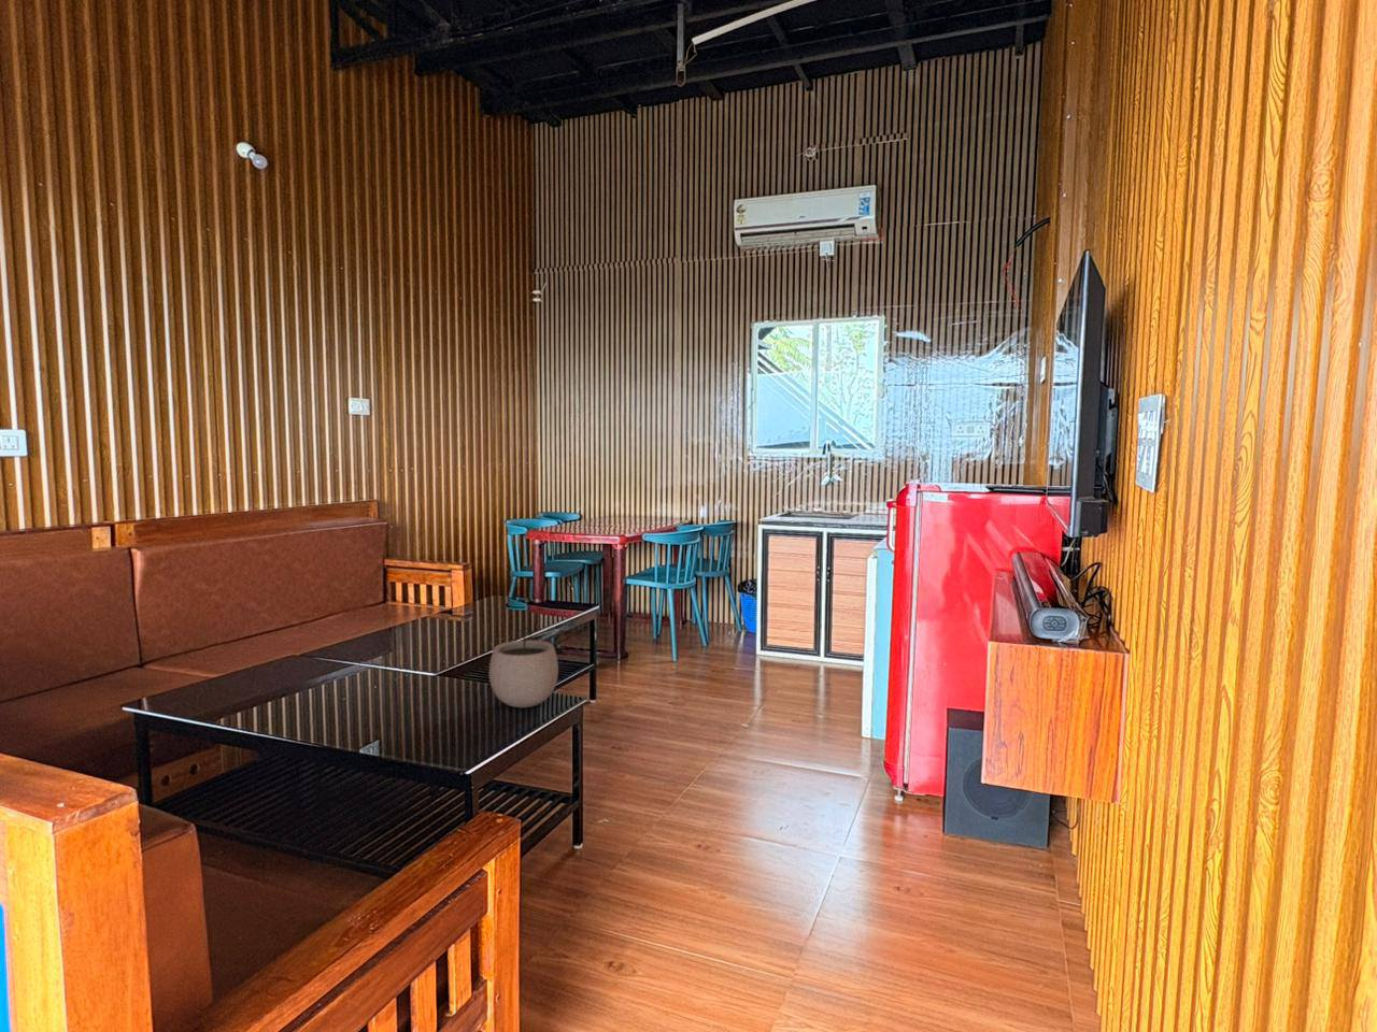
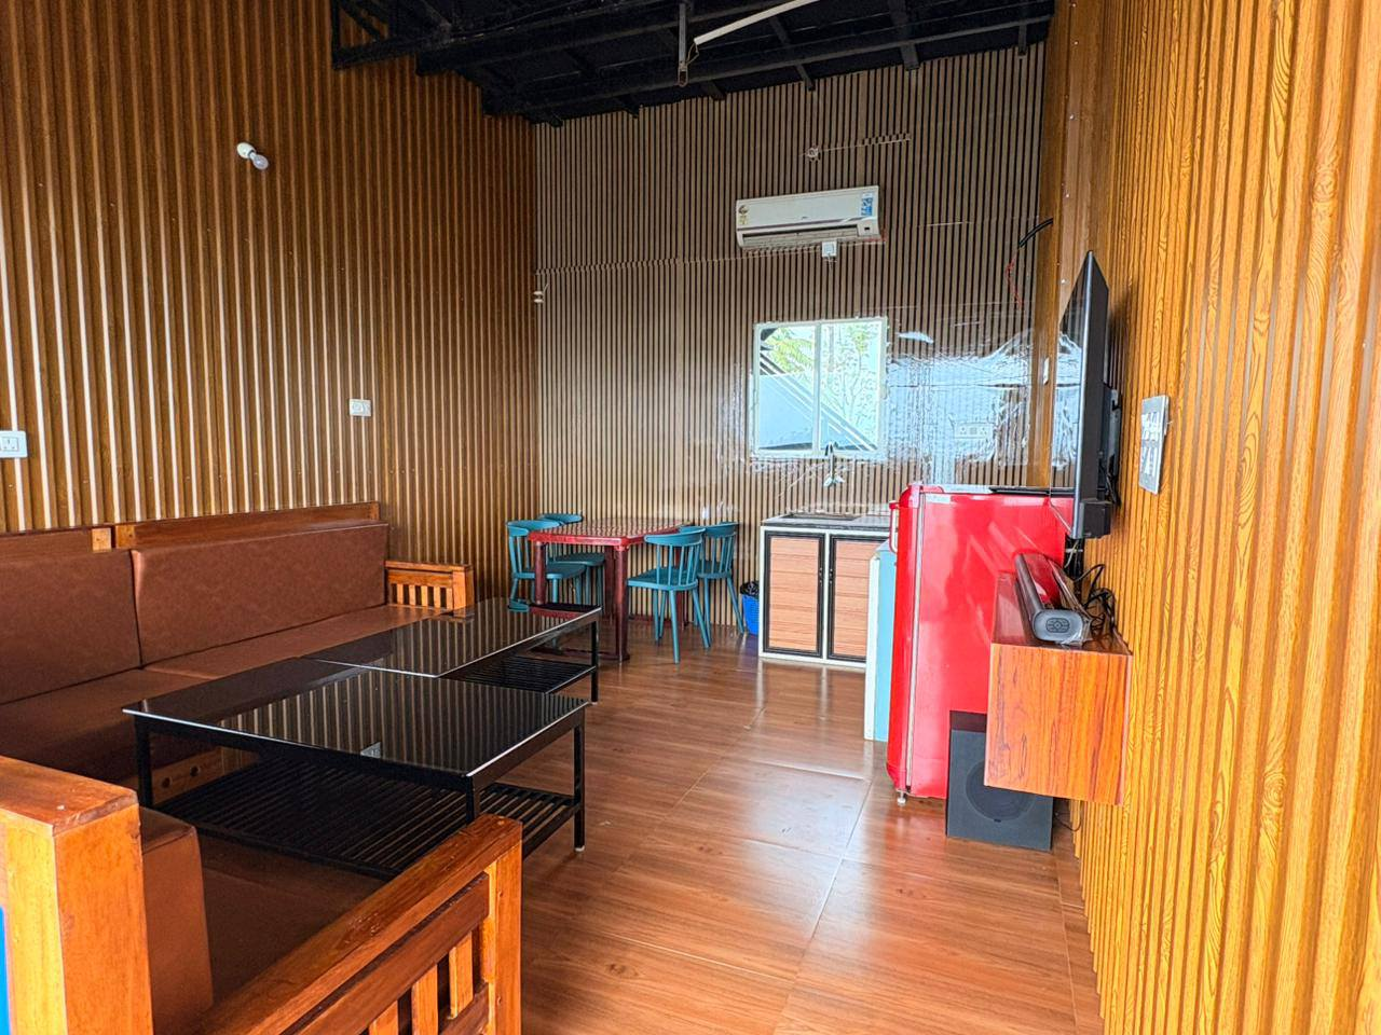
- plant pot (524, 663)
